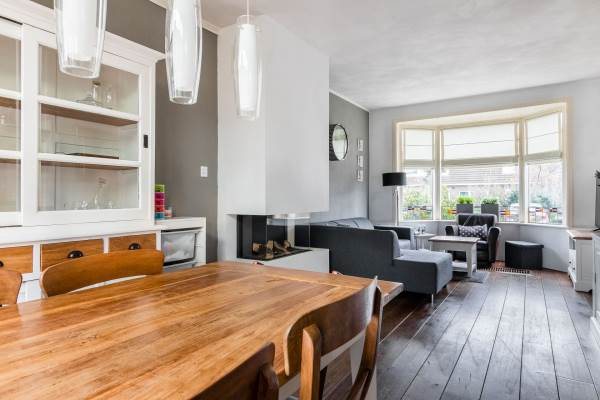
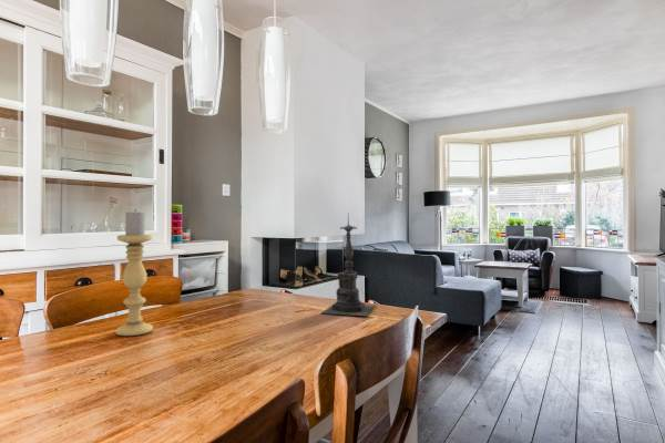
+ candle holder (349, 260)
+ candle holder (134, 269)
